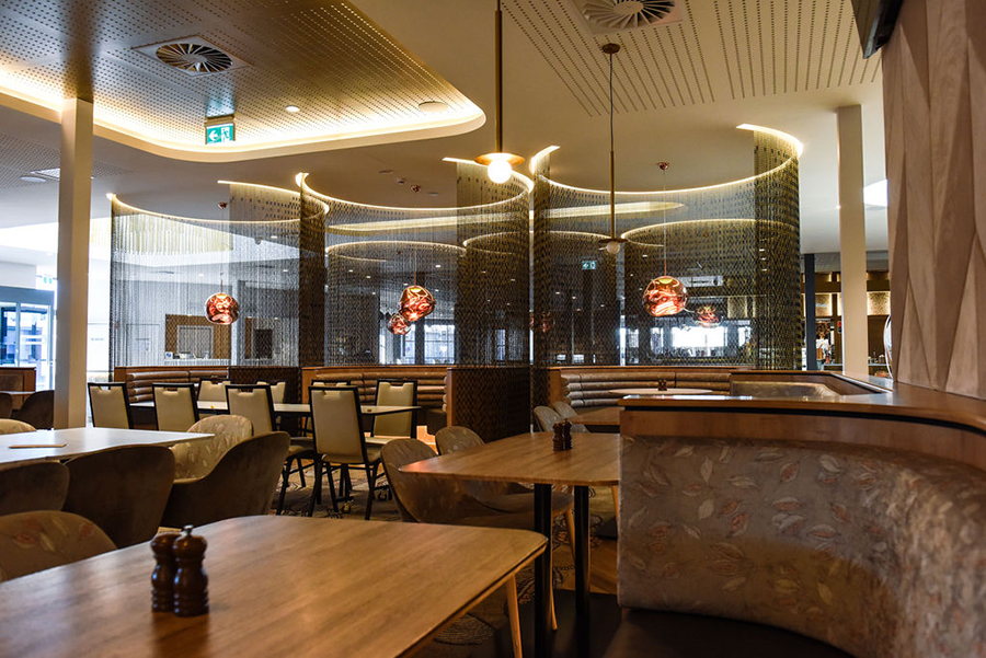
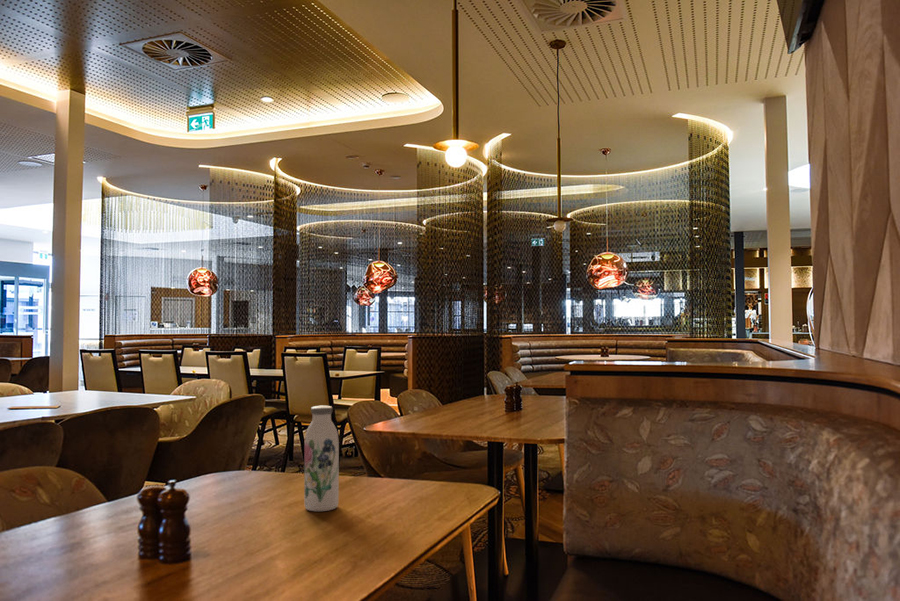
+ water bottle (321, 456)
